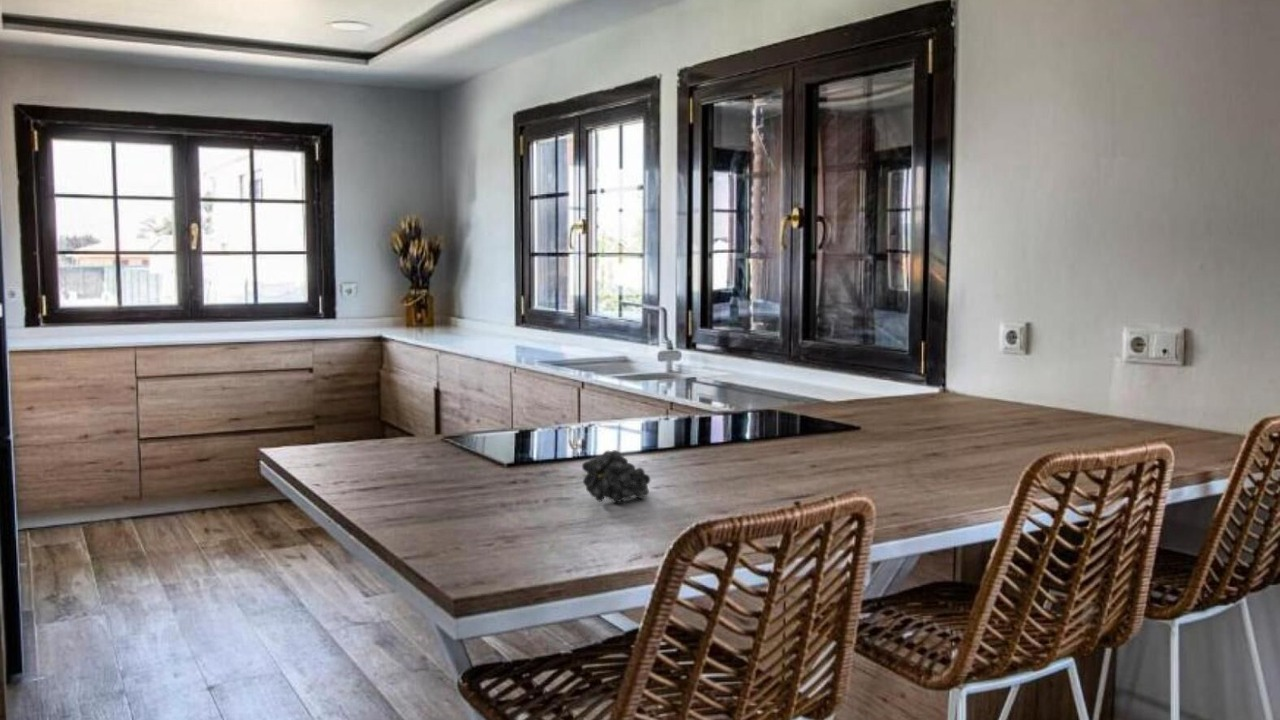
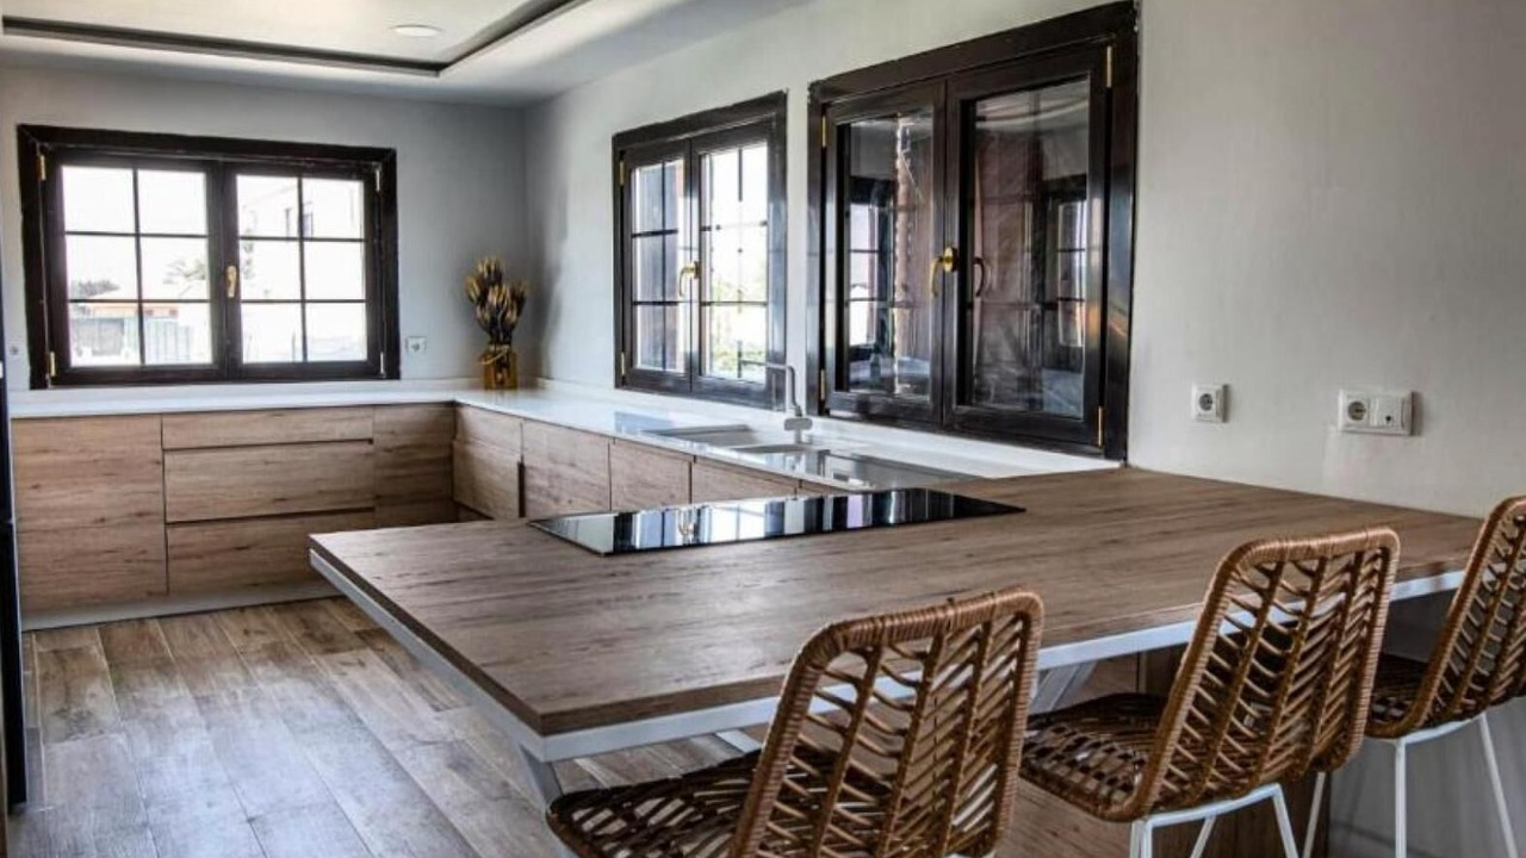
- fruit (621, 475)
